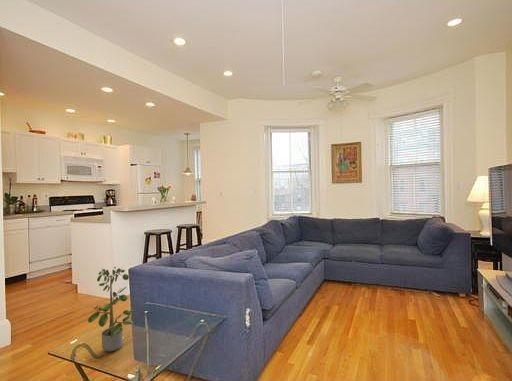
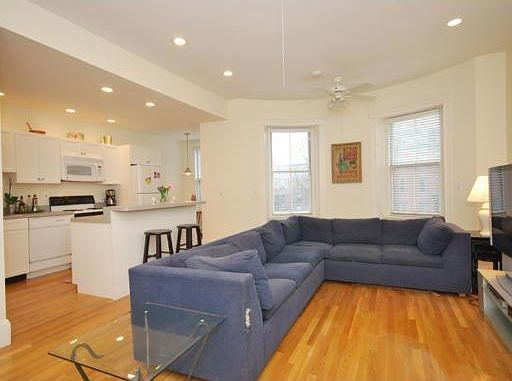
- potted plant (112, 308)
